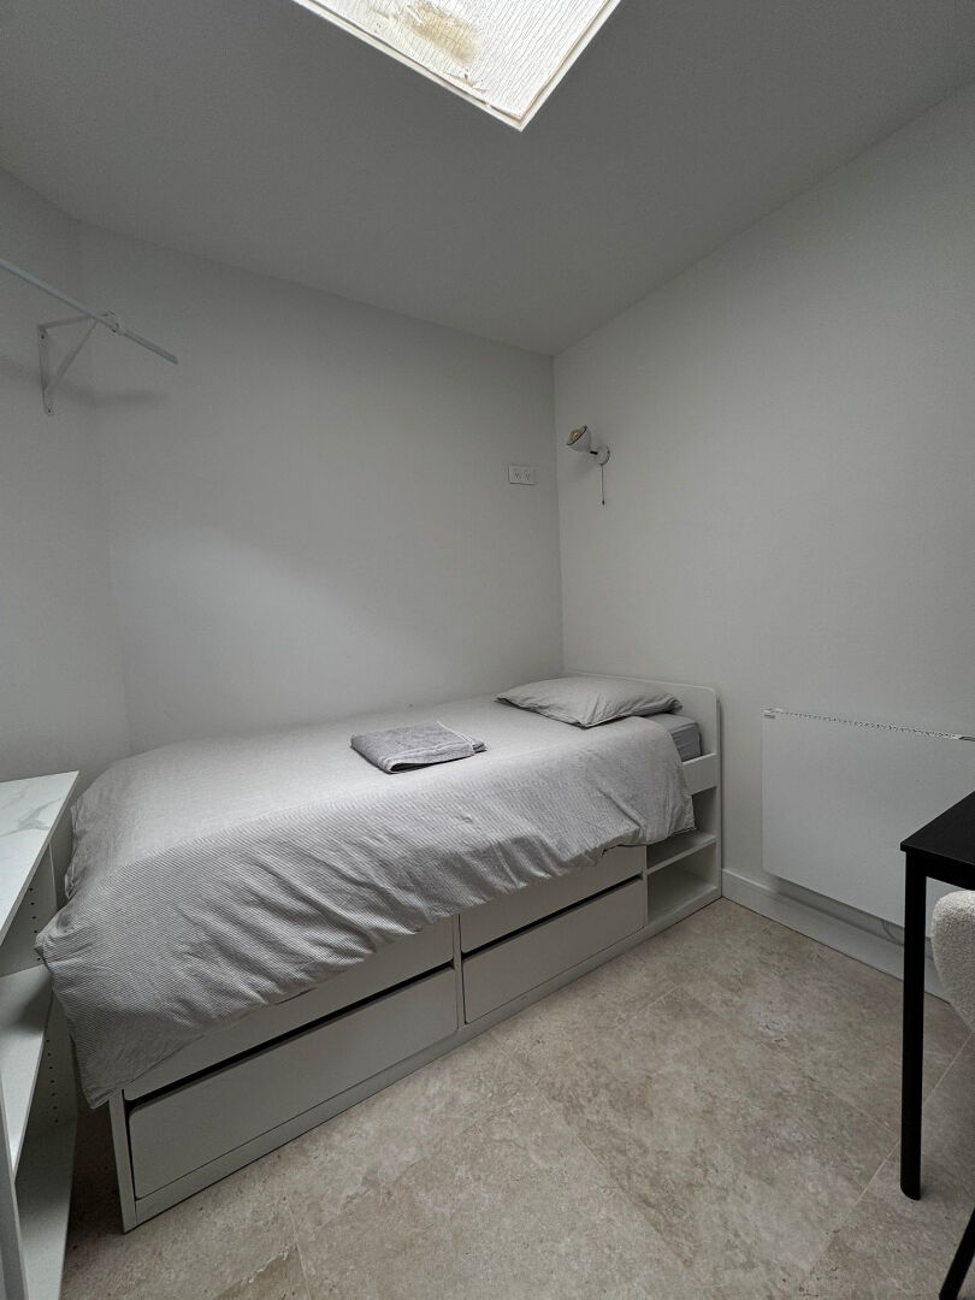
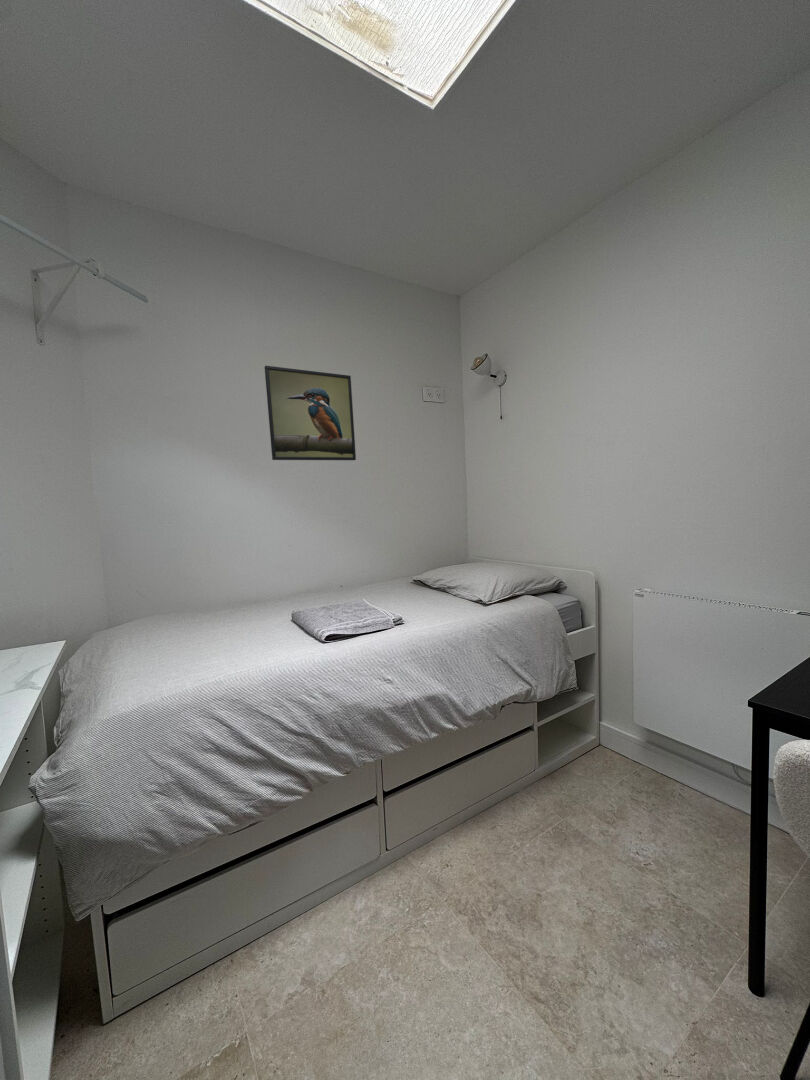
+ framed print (313, 416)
